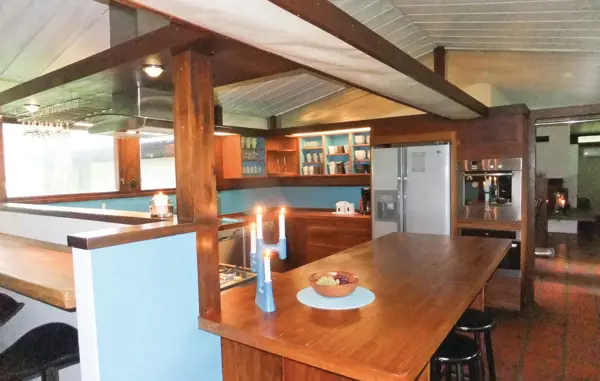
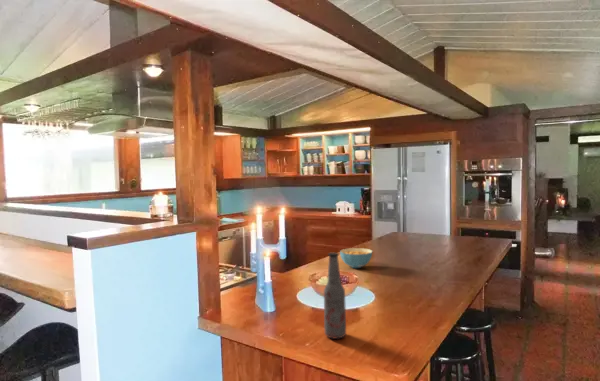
+ cereal bowl (356, 259)
+ bottle (334, 294)
